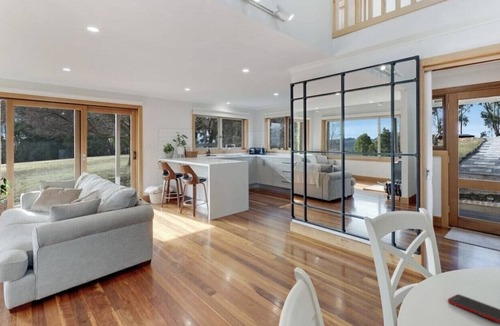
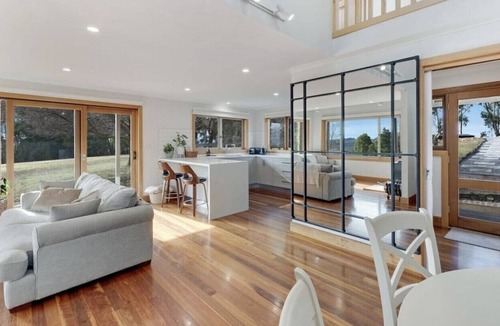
- cell phone (478, 308)
